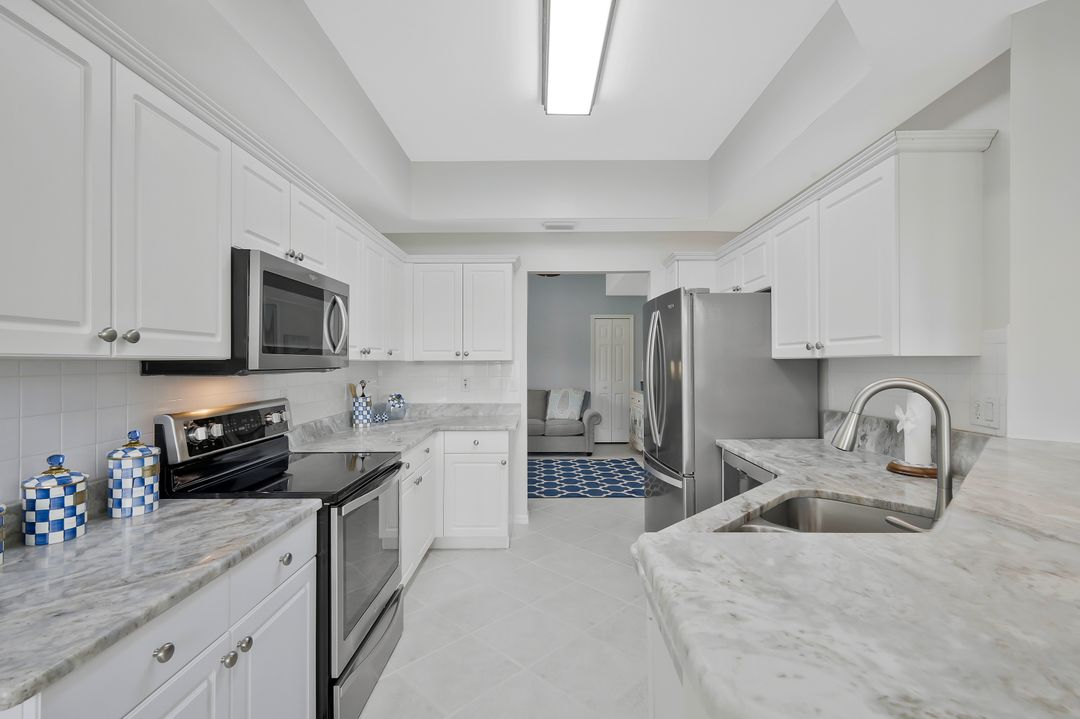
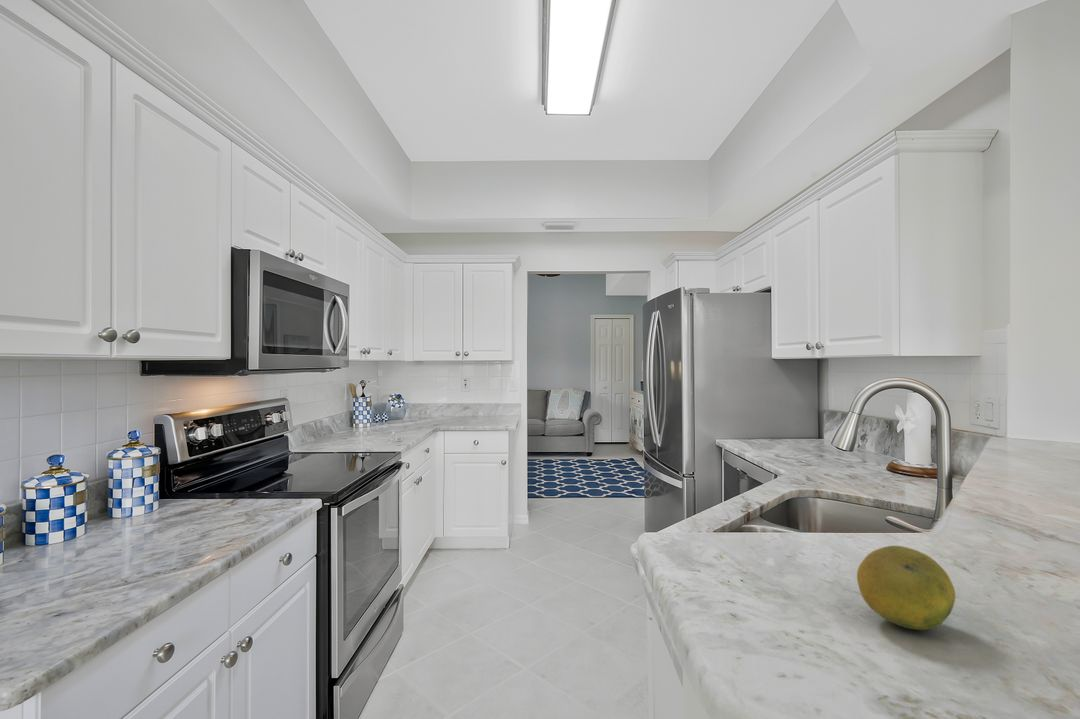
+ fruit (903, 586)
